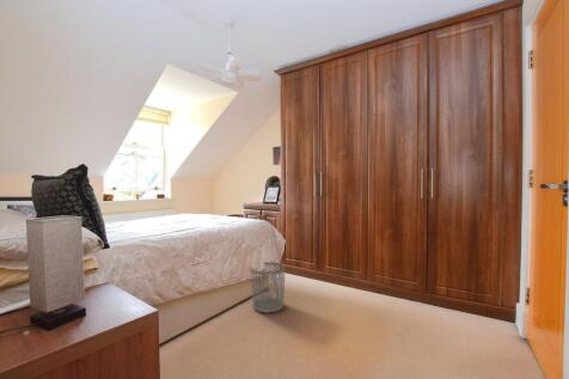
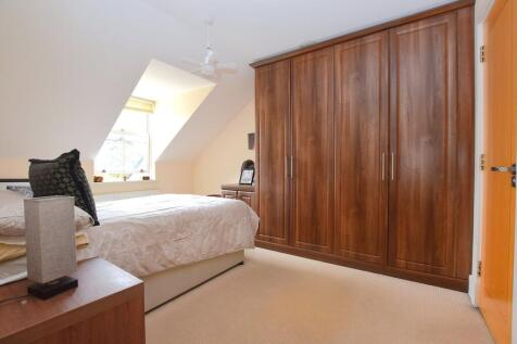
- waste bin (268, 287)
